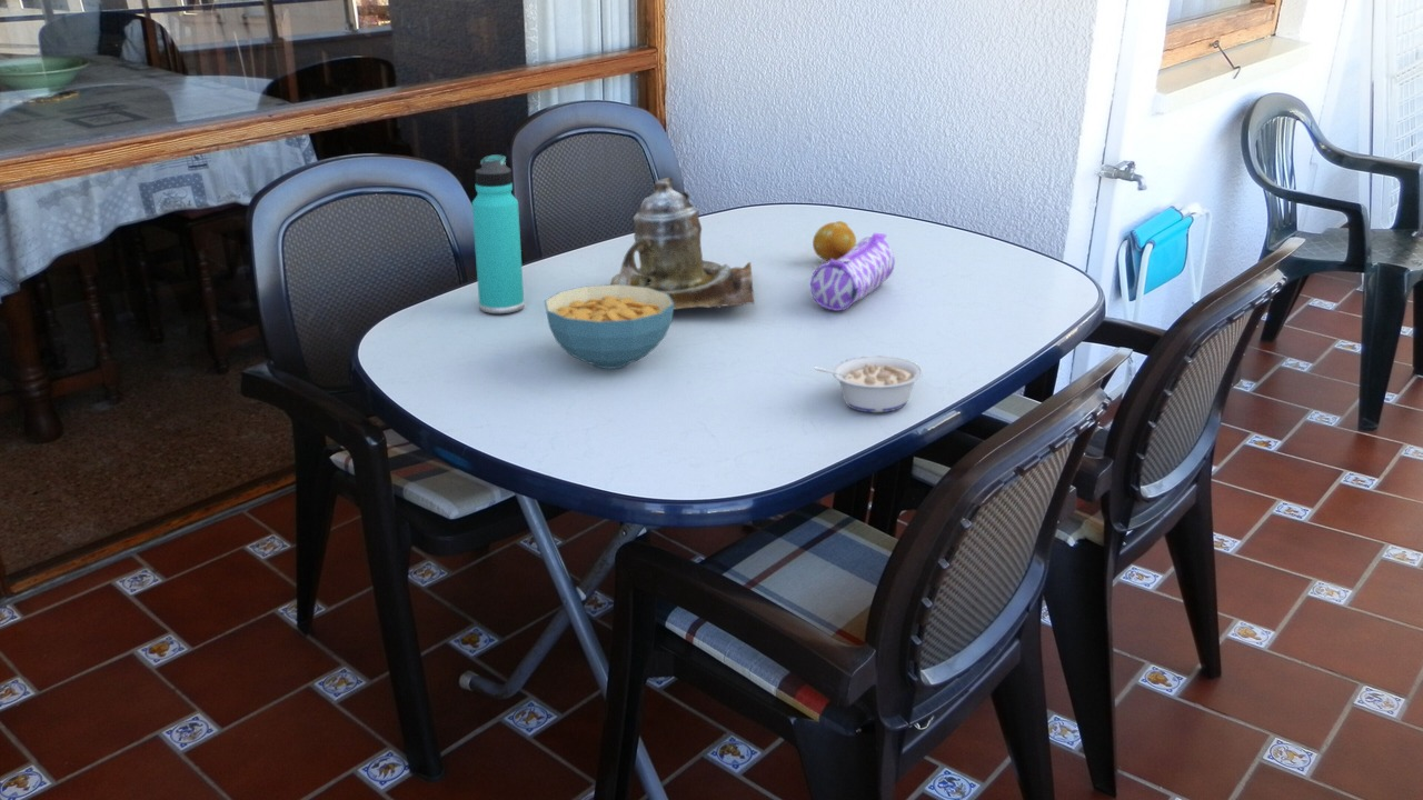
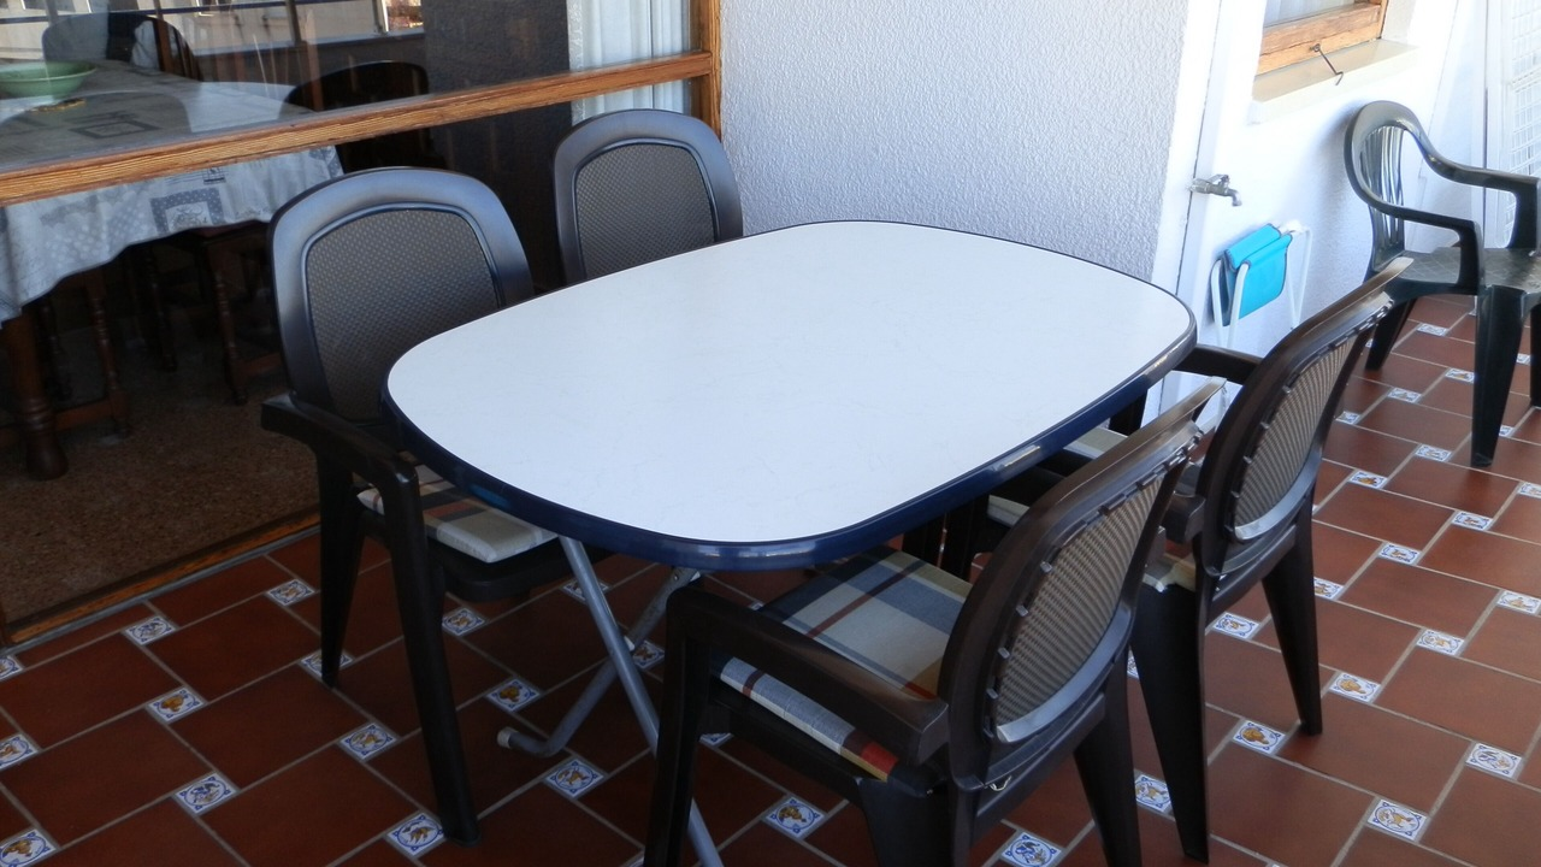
- pencil case (853, 271)
- teapot (681, 237)
- thermos bottle (497, 233)
- legume (874, 383)
- cereal bowl (609, 332)
- fruit (835, 243)
